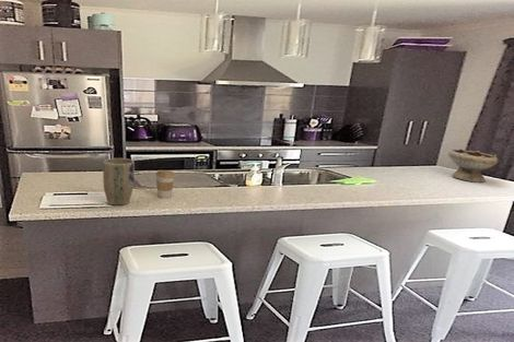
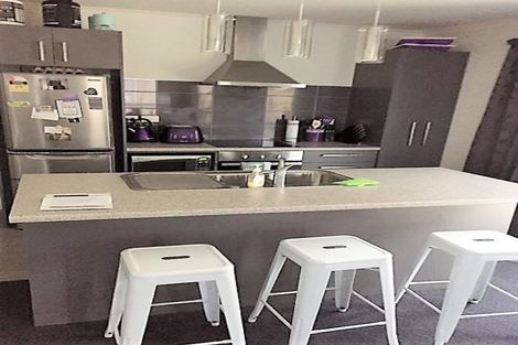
- coffee cup (164, 182)
- plant pot (118, 181)
- bowl (470, 165)
